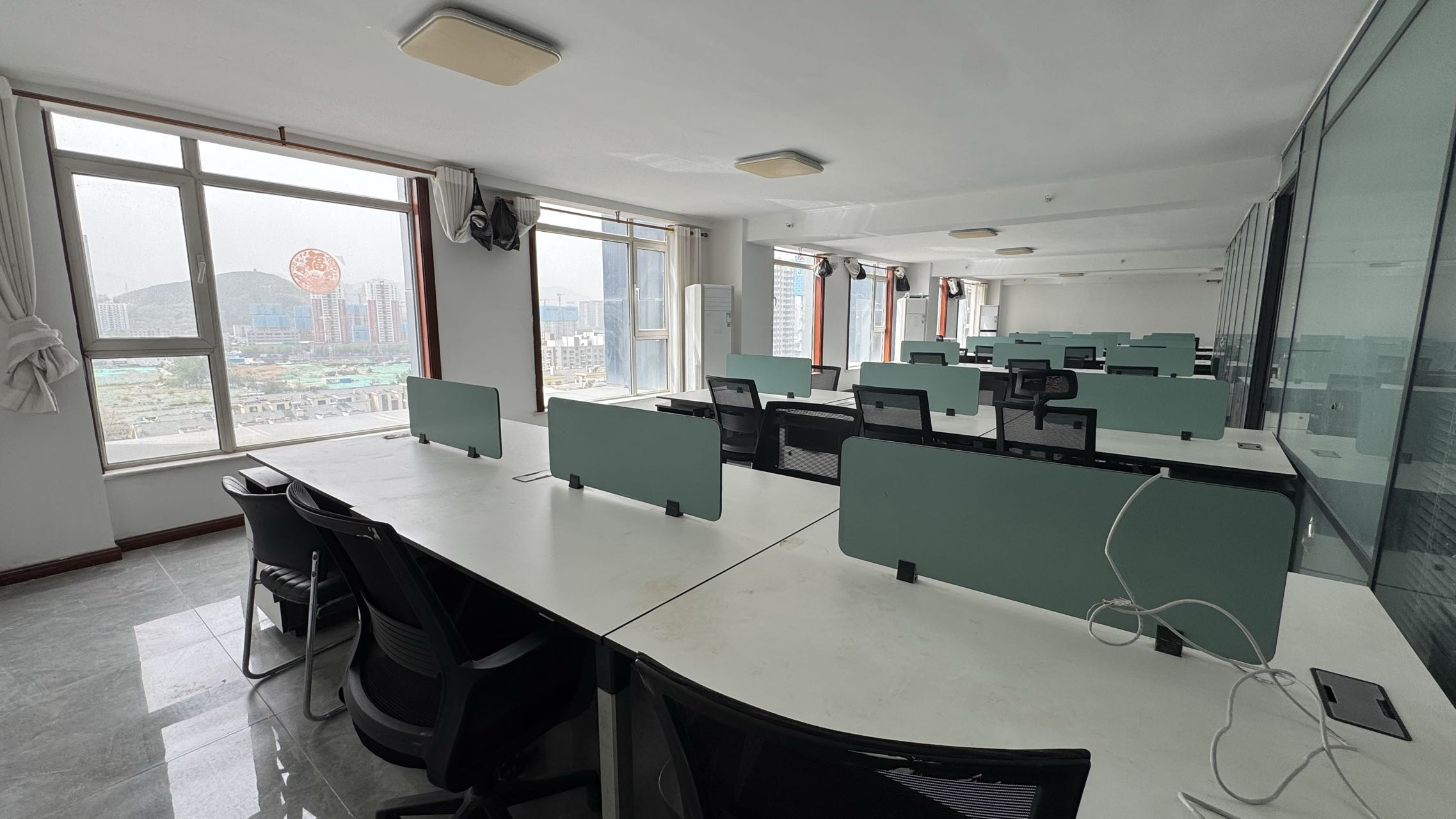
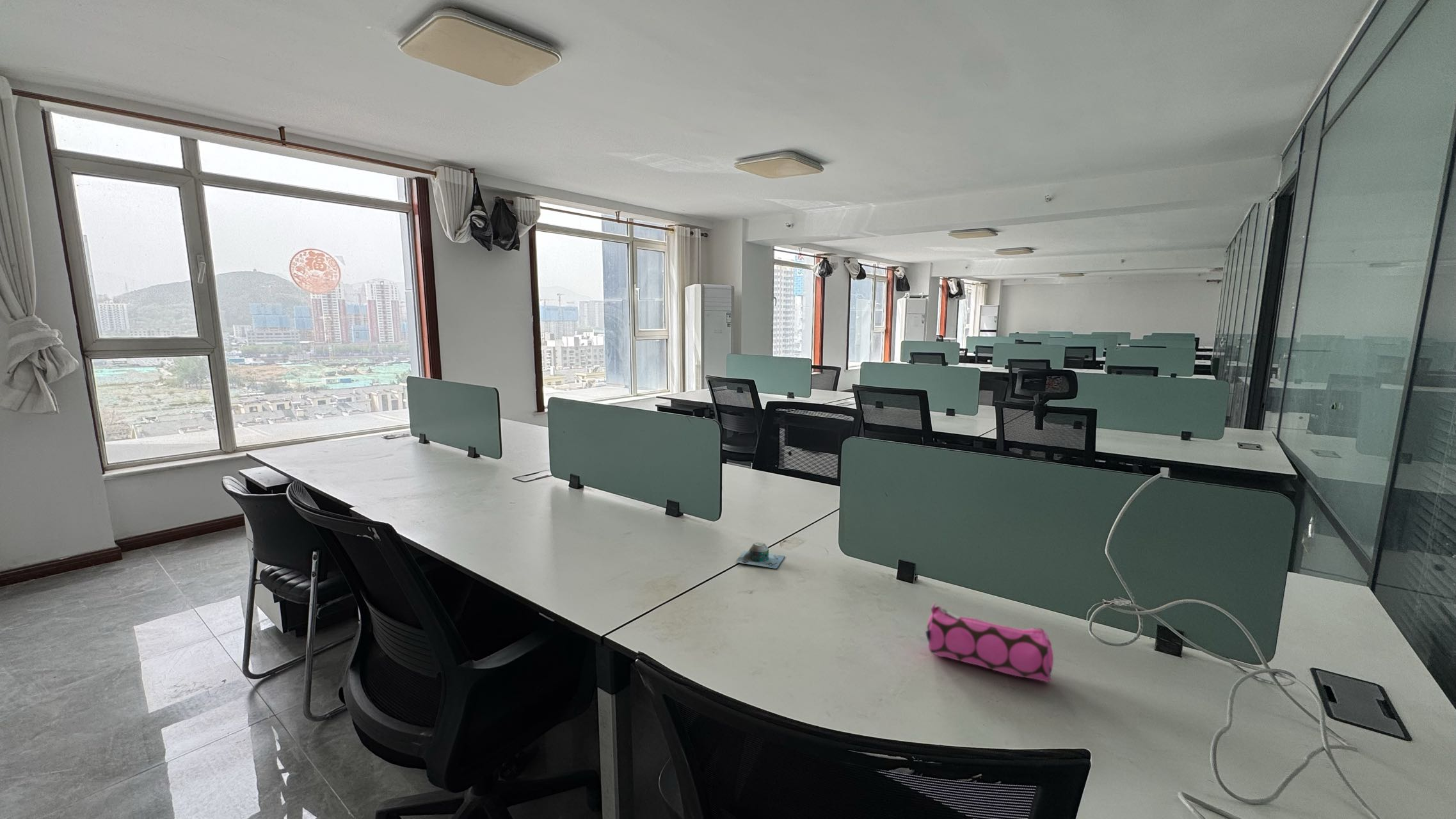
+ pencil case (988, 640)
+ mug (760, 551)
